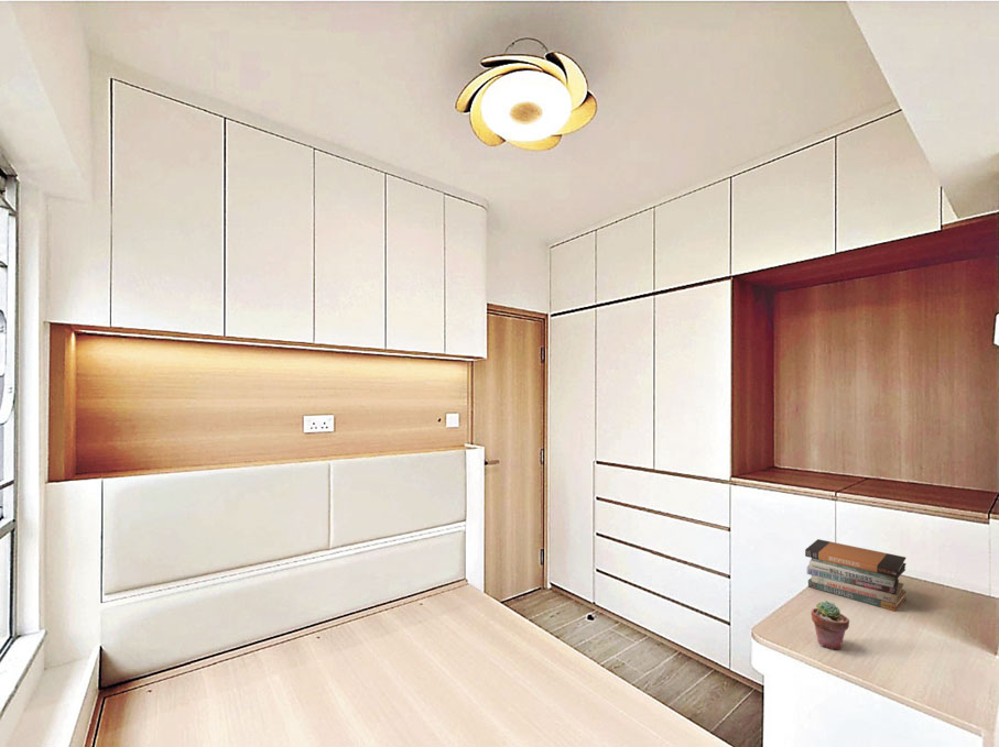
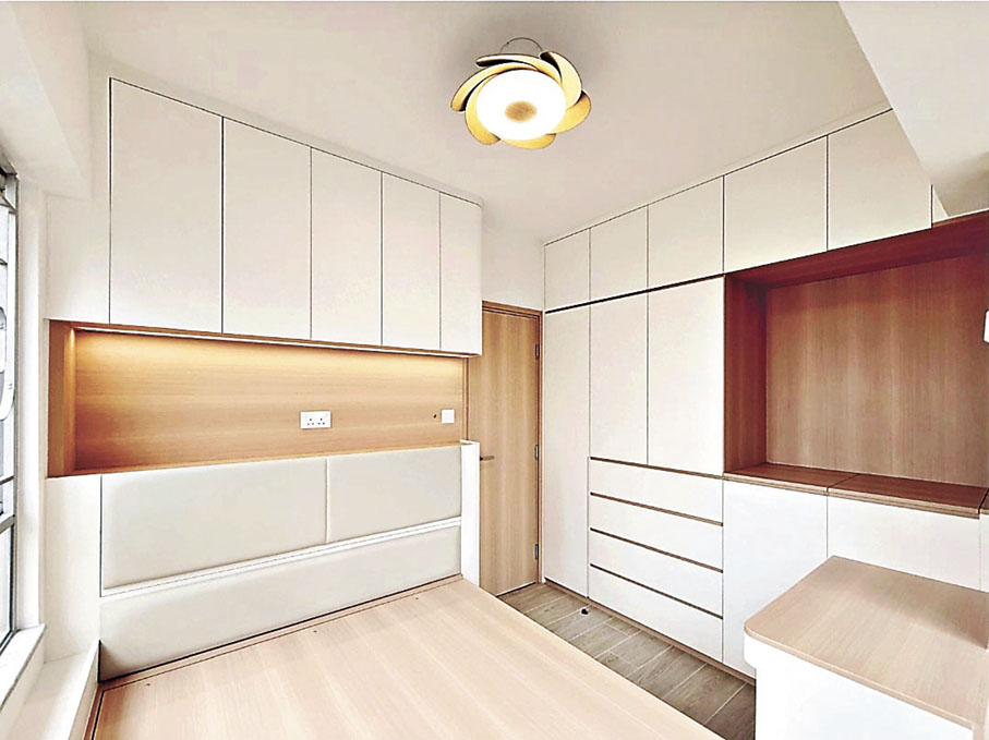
- book stack (854, 572)
- potted succulent (829, 623)
